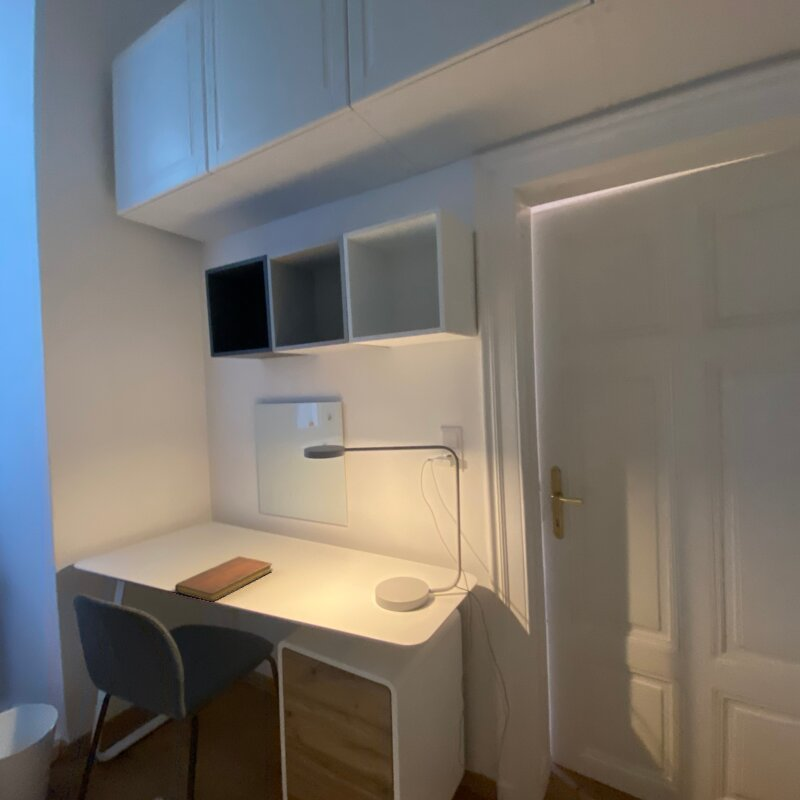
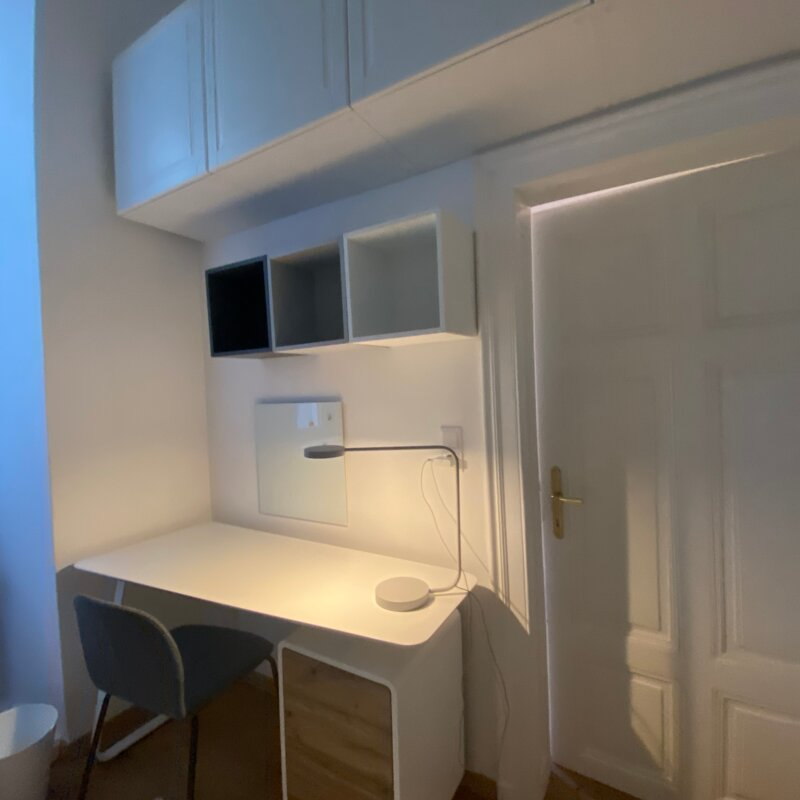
- notebook (226, 576)
